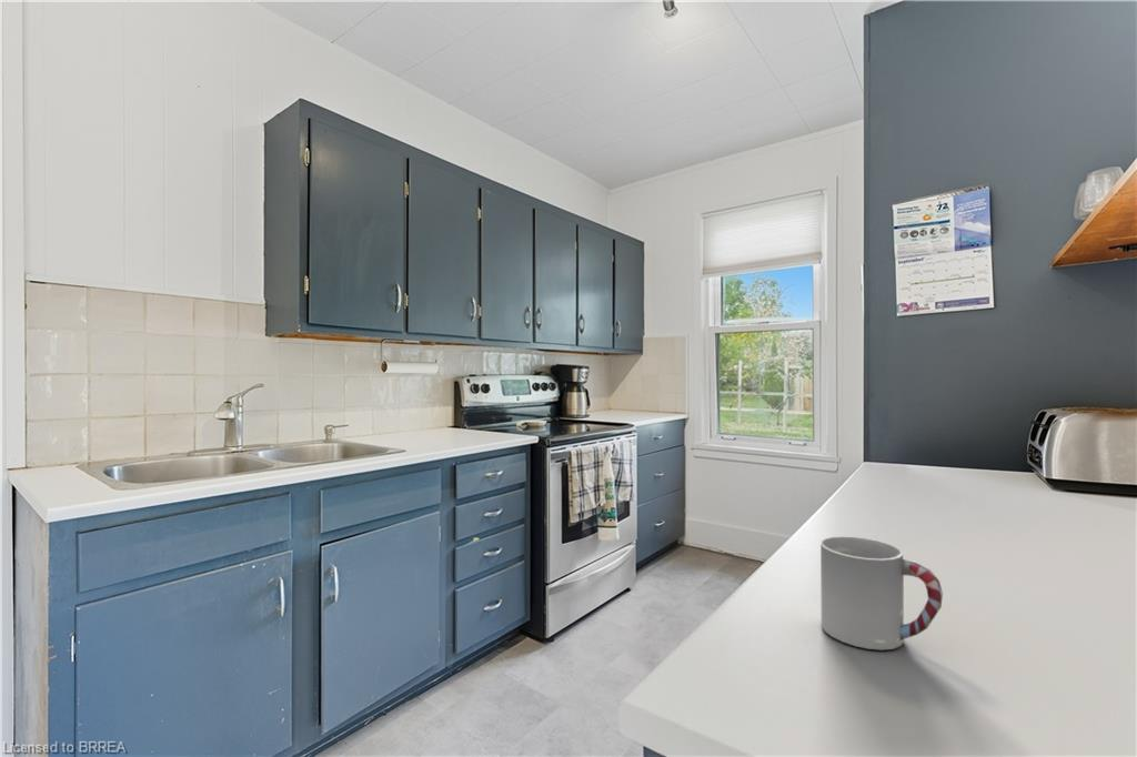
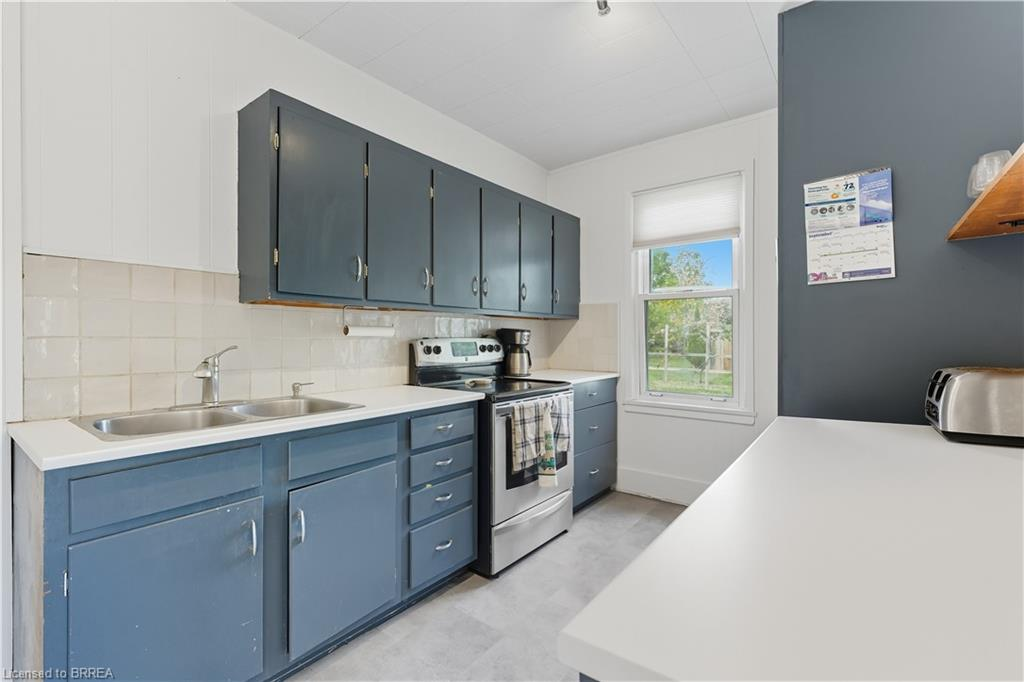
- cup (878, 594)
